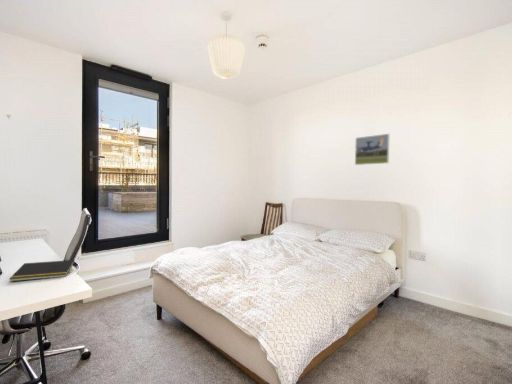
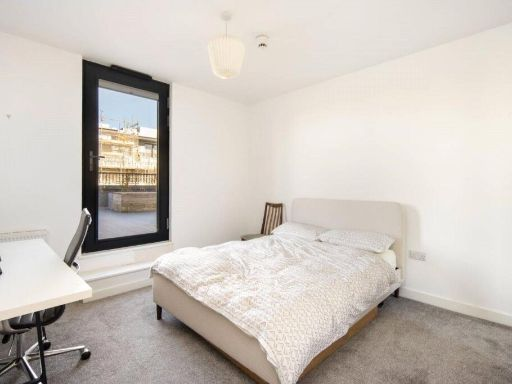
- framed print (371, 150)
- notepad (44, 269)
